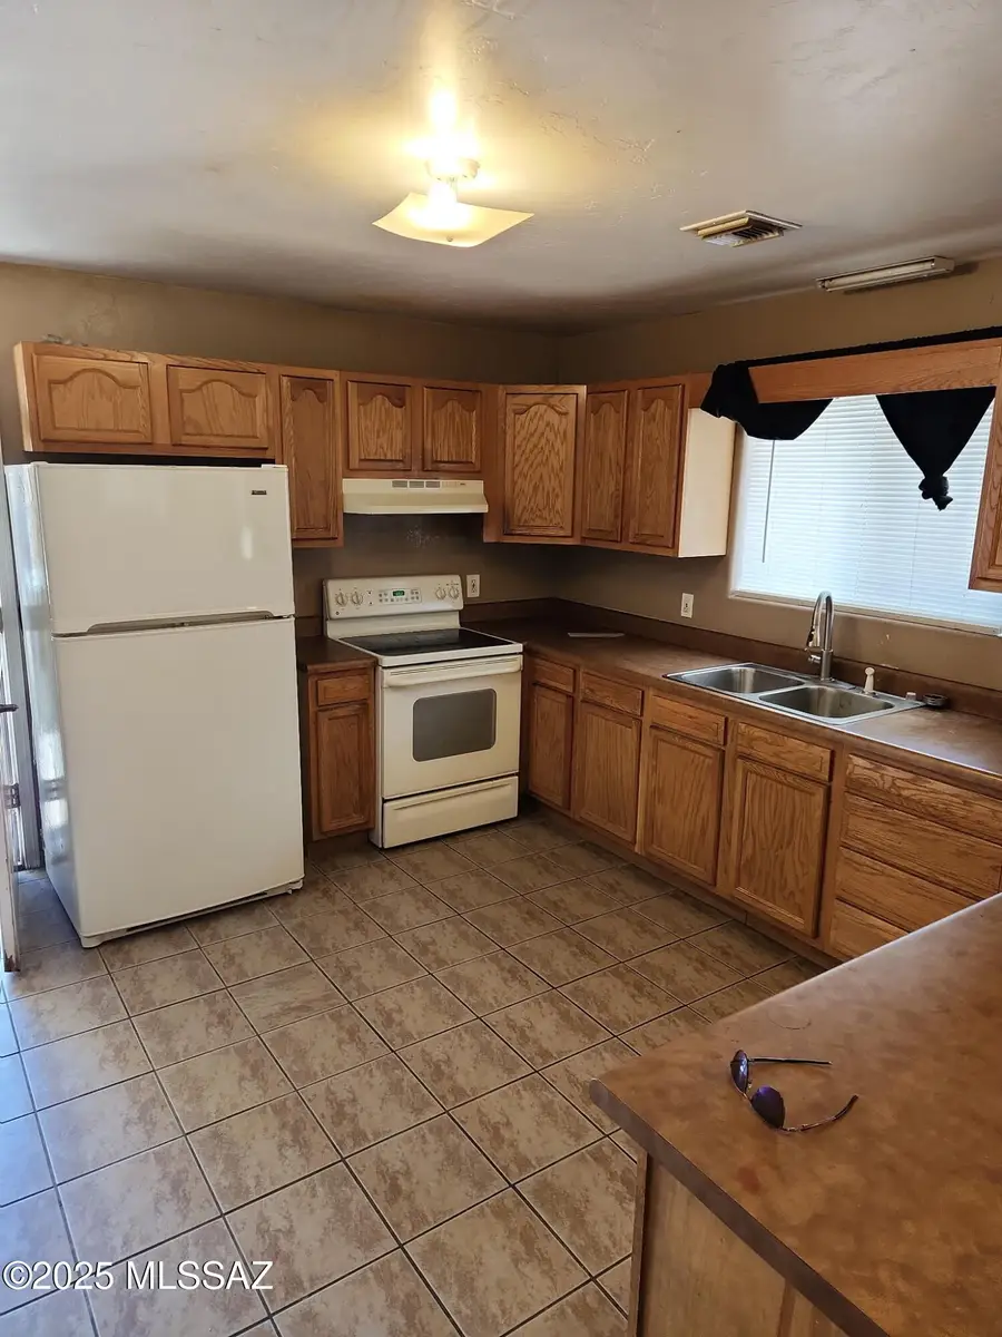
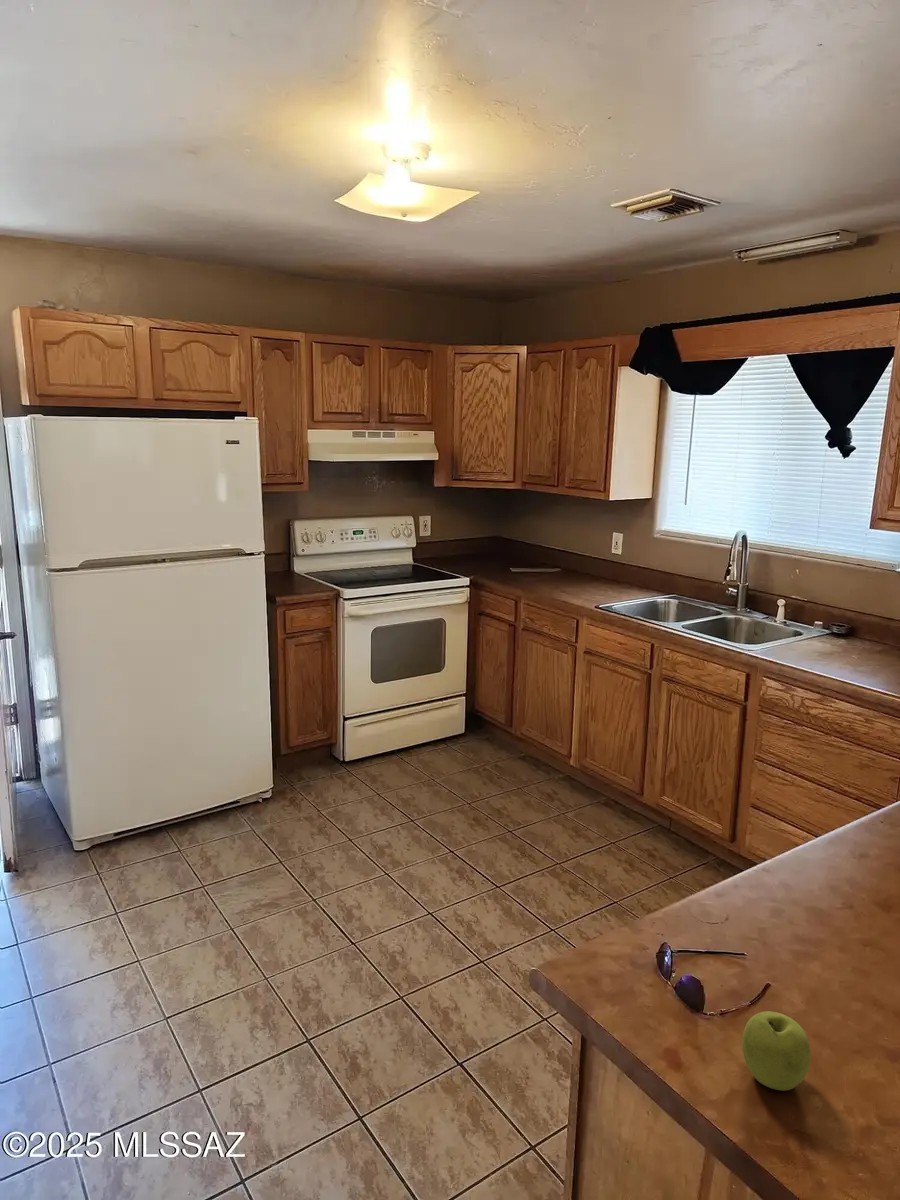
+ fruit (776, 1047)
